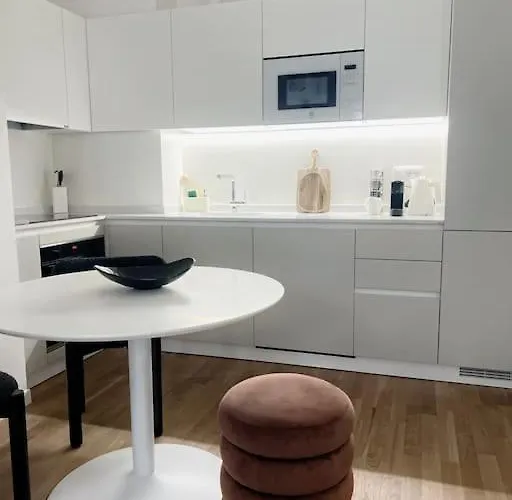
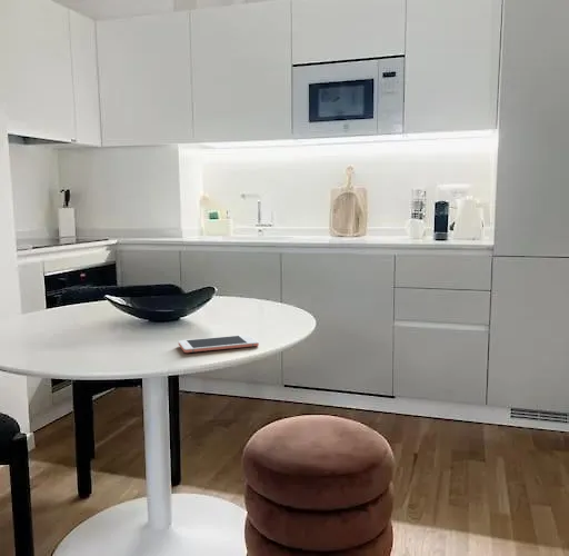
+ cell phone (218, 342)
